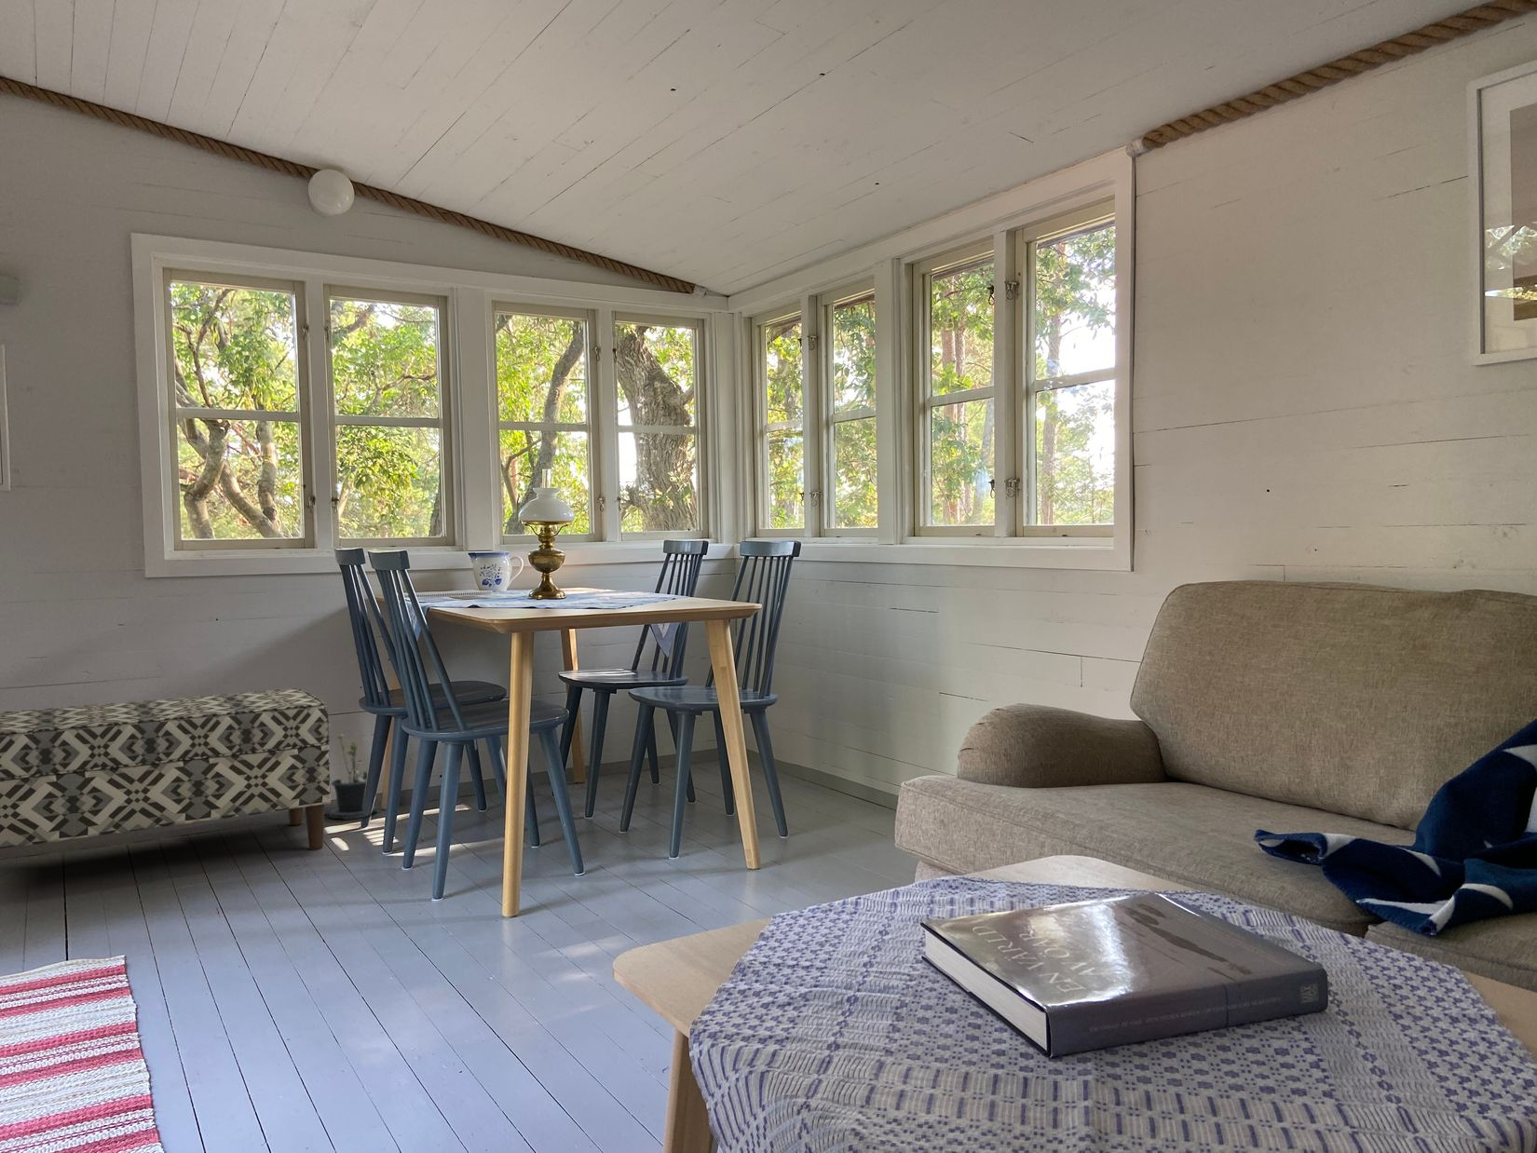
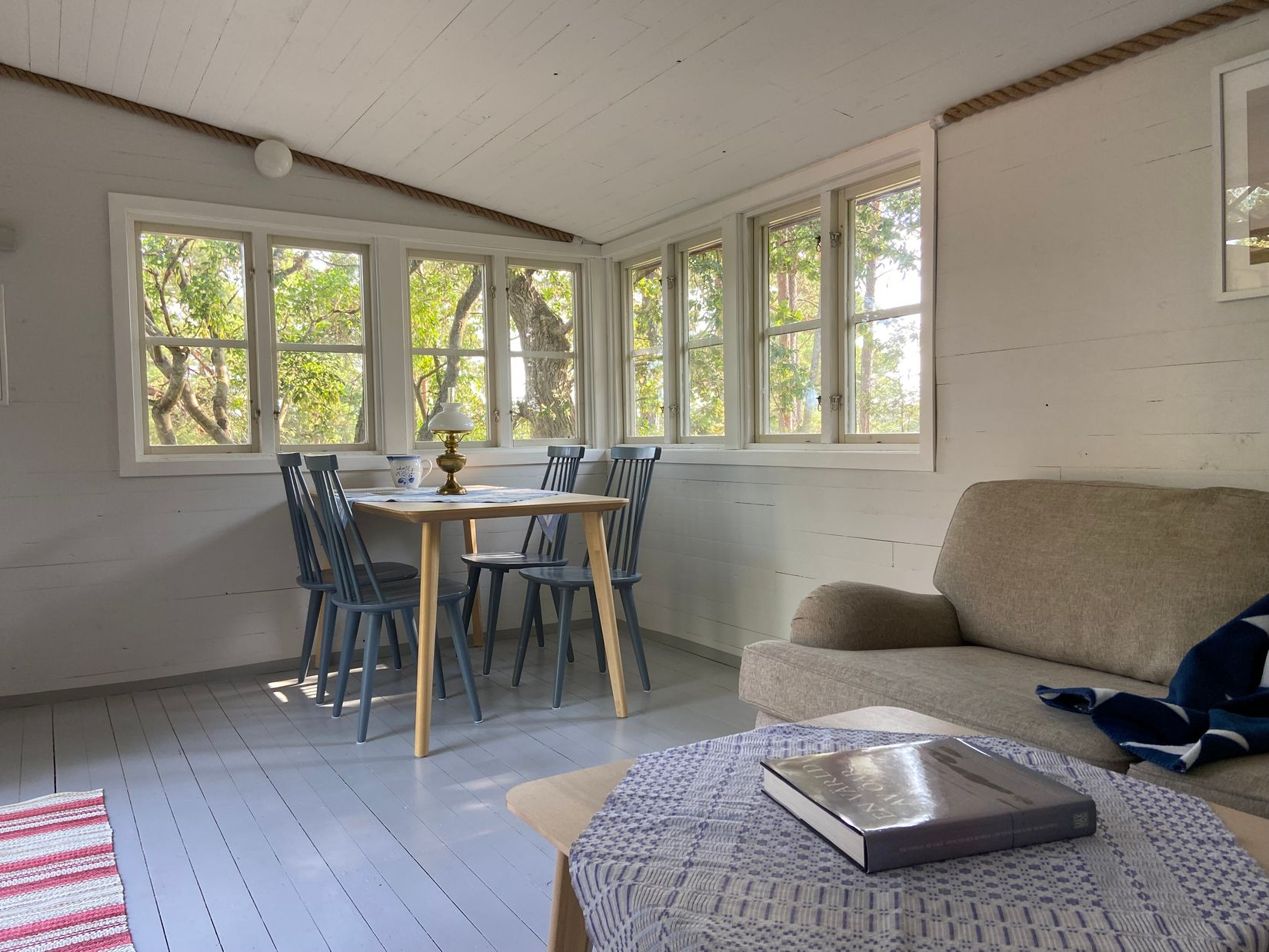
- bench (149, 784)
- potted plant (350, 773)
